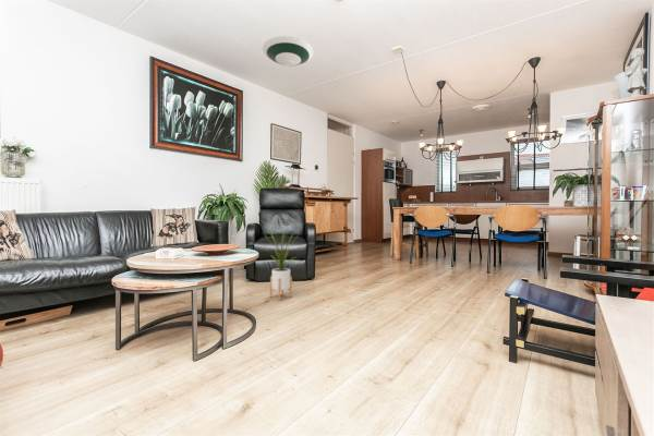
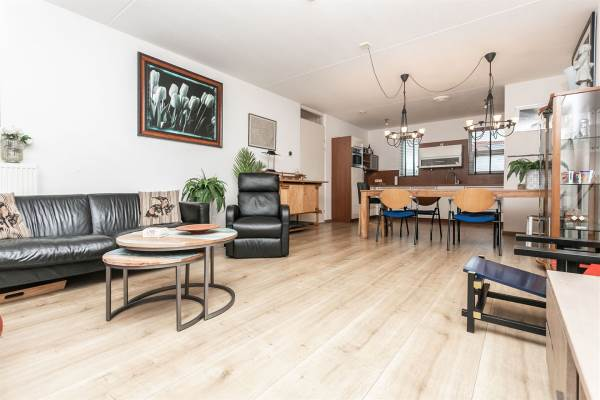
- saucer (288, 57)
- house plant (281, 261)
